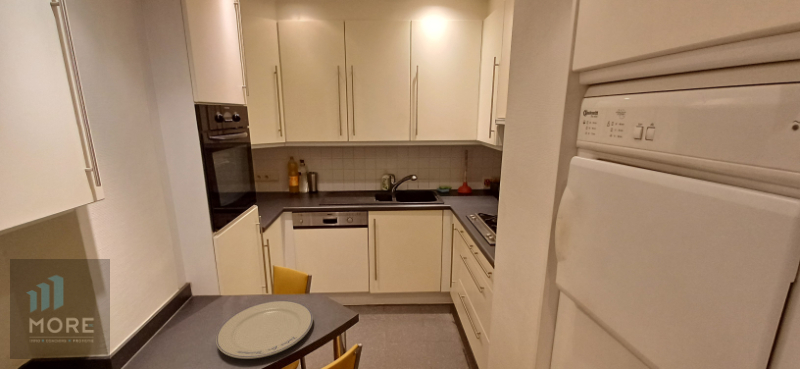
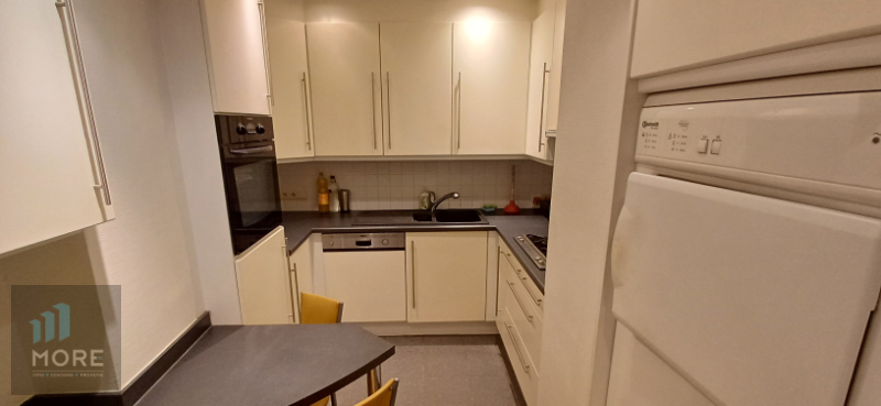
- chinaware (267, 328)
